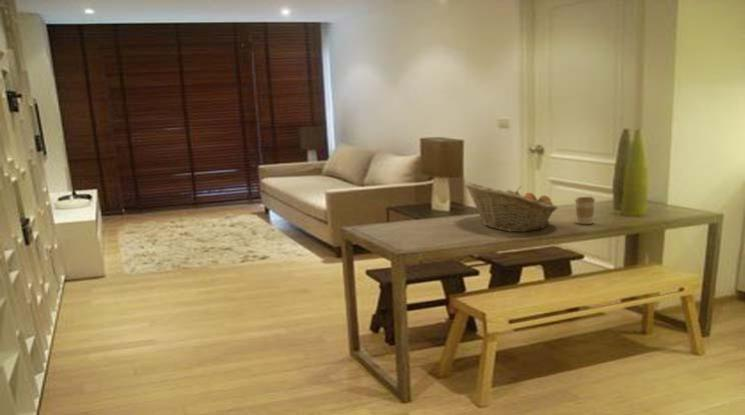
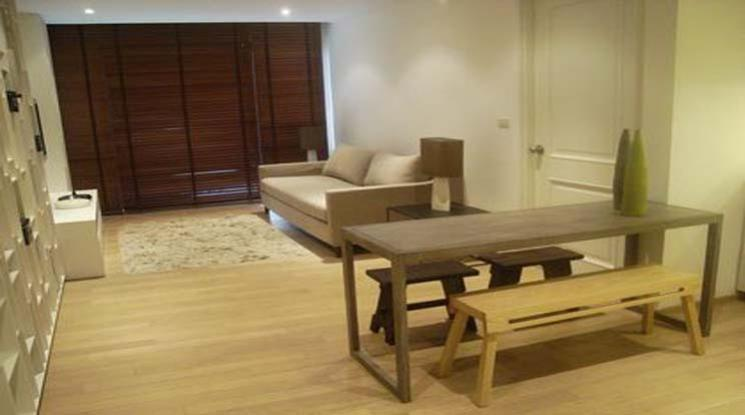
- coffee cup (584, 209)
- fruit basket (509, 203)
